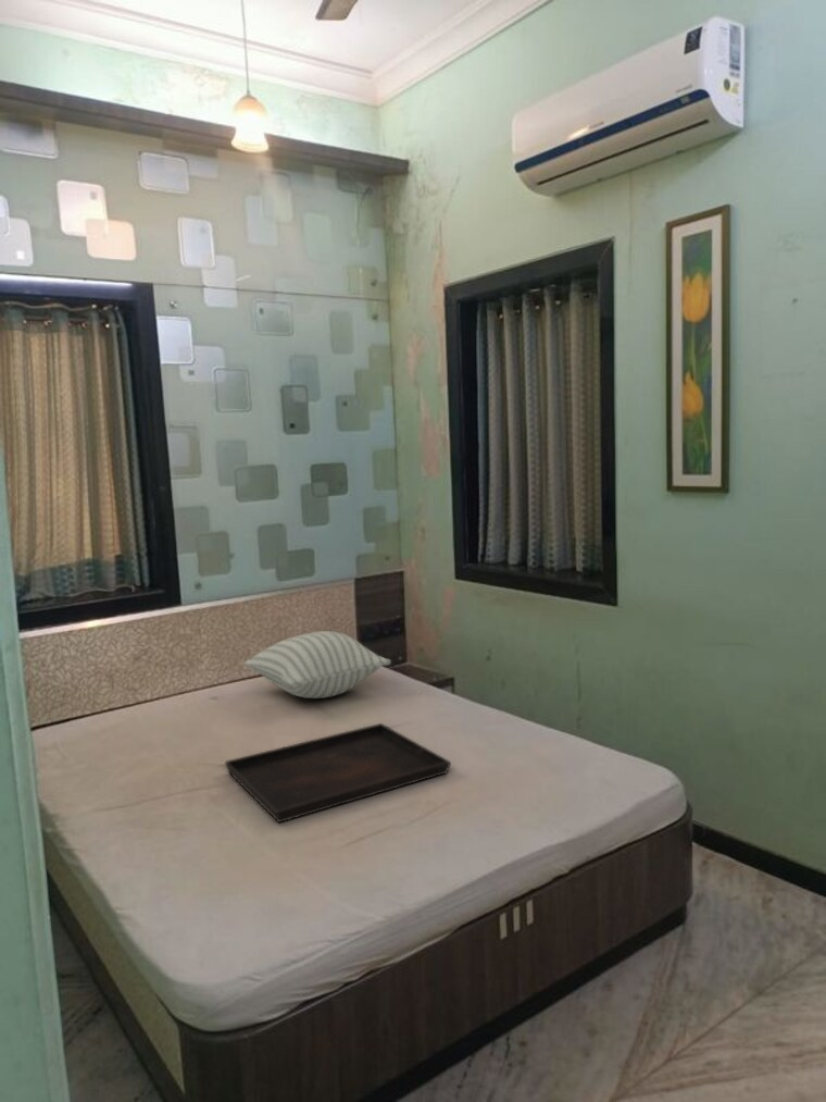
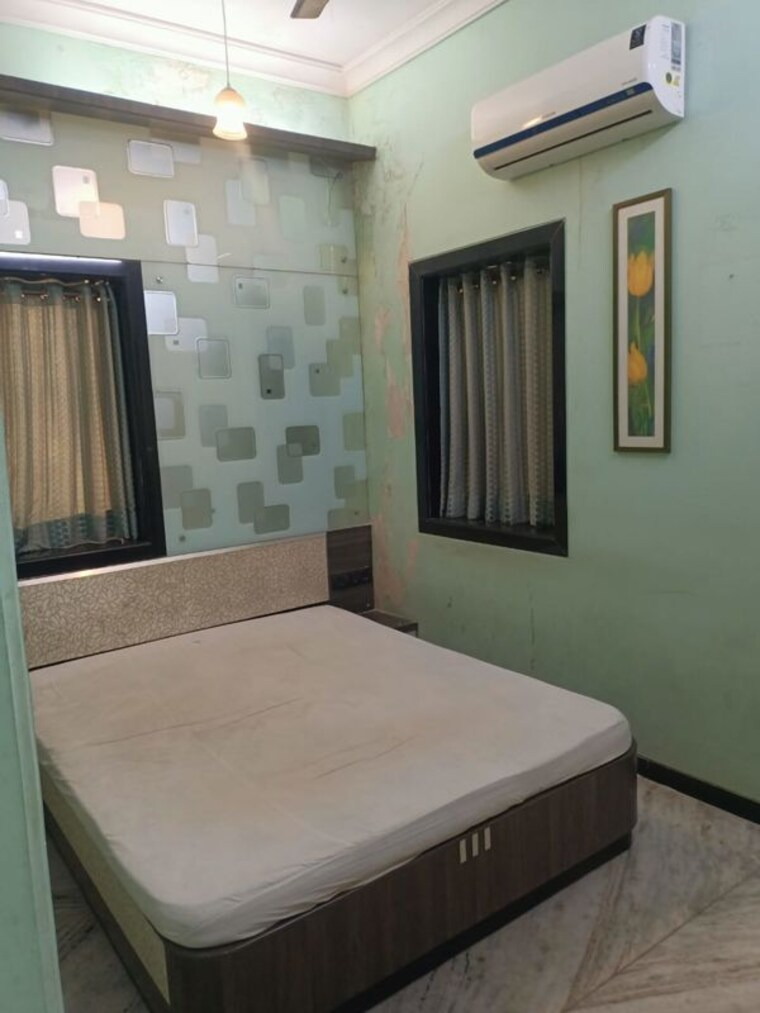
- serving tray (336, 767)
- pillow (315, 663)
